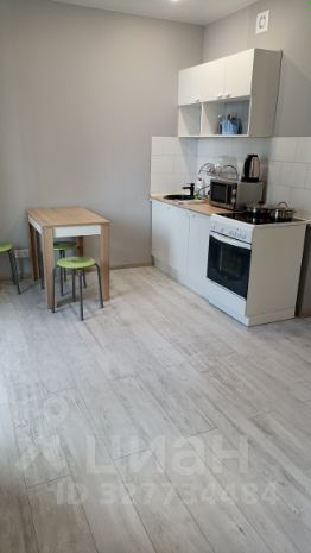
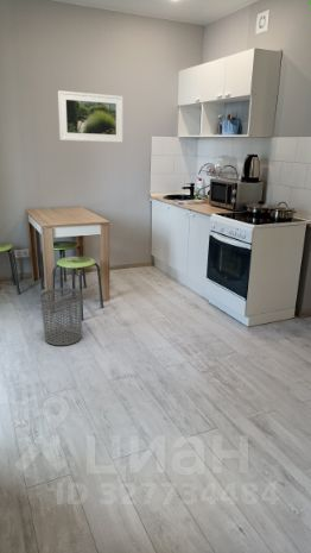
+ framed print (91, 118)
+ waste bin (62, 316)
